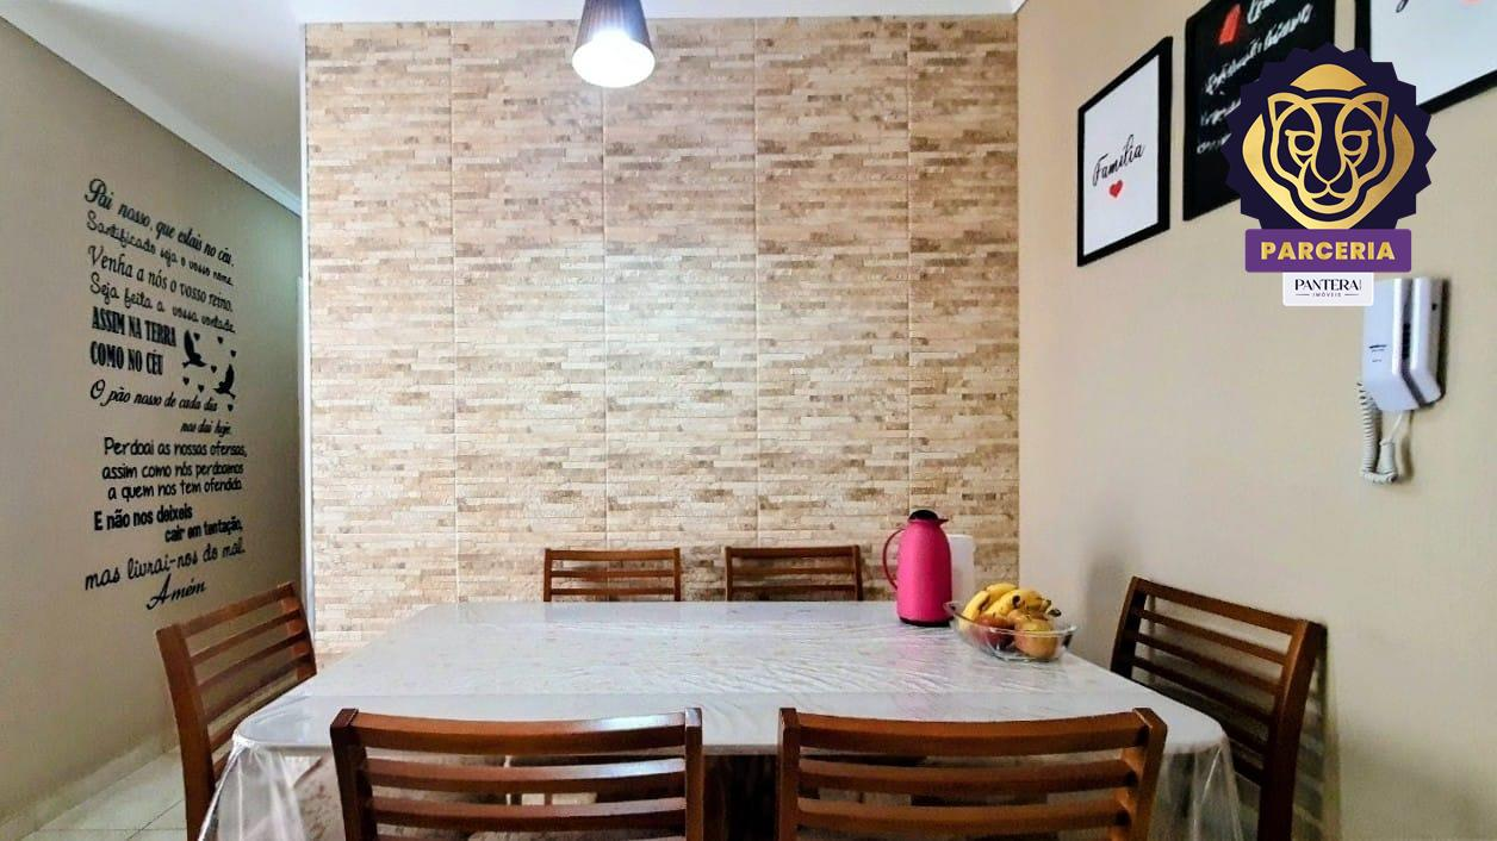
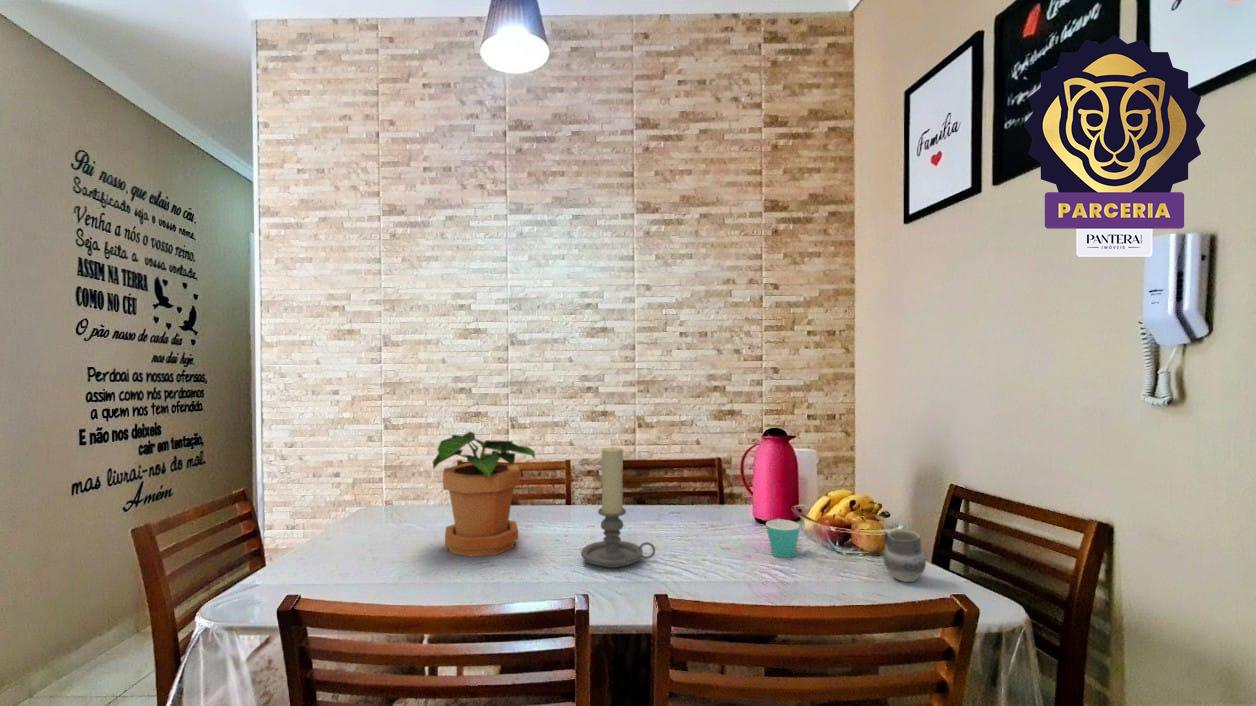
+ candle holder (618, 503)
+ mug (781, 536)
+ cup (901, 554)
+ potted plant (491, 488)
